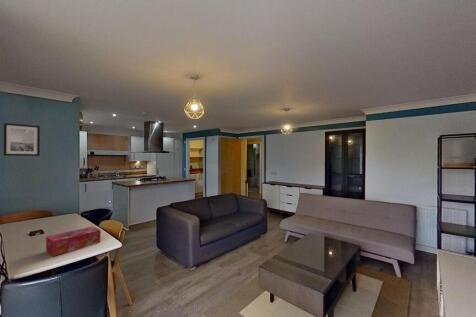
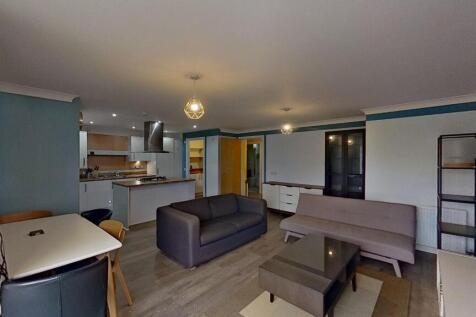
- tissue box (74, 239)
- wall art (22, 140)
